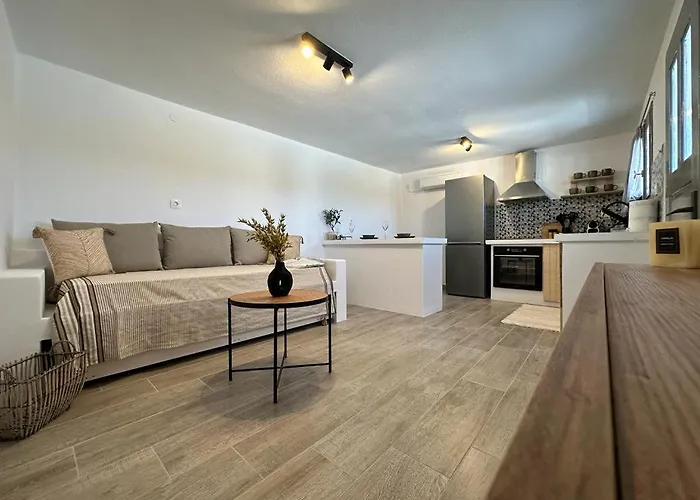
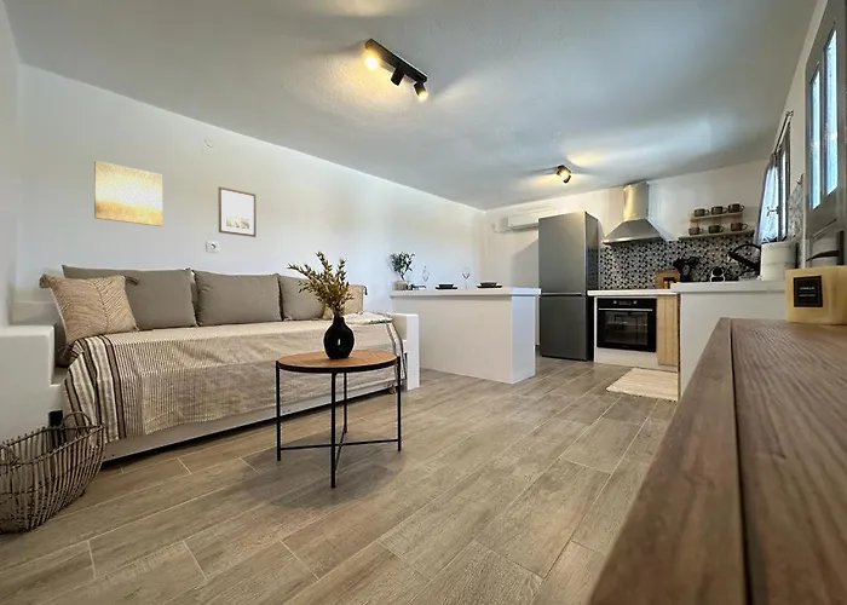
+ wall art (129, 195)
+ wall art (237, 212)
